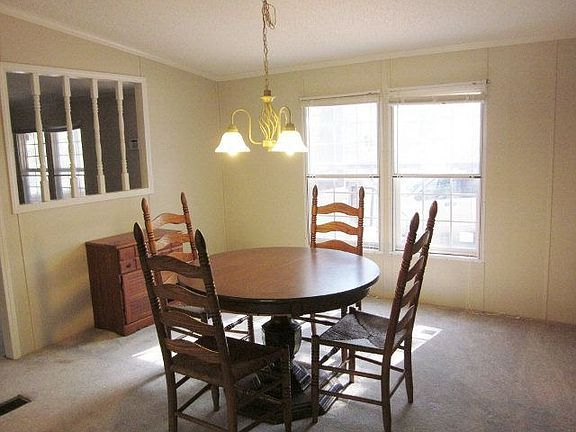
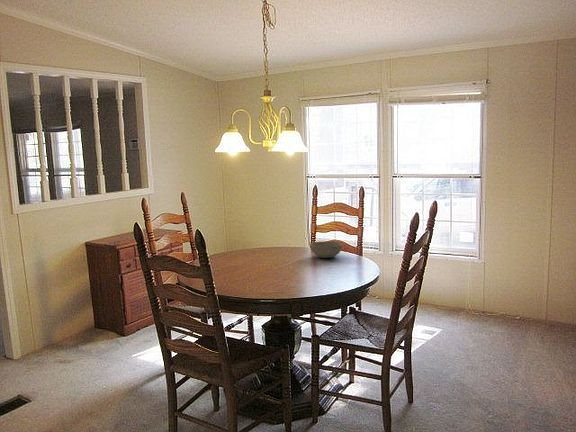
+ bowl (326, 250)
